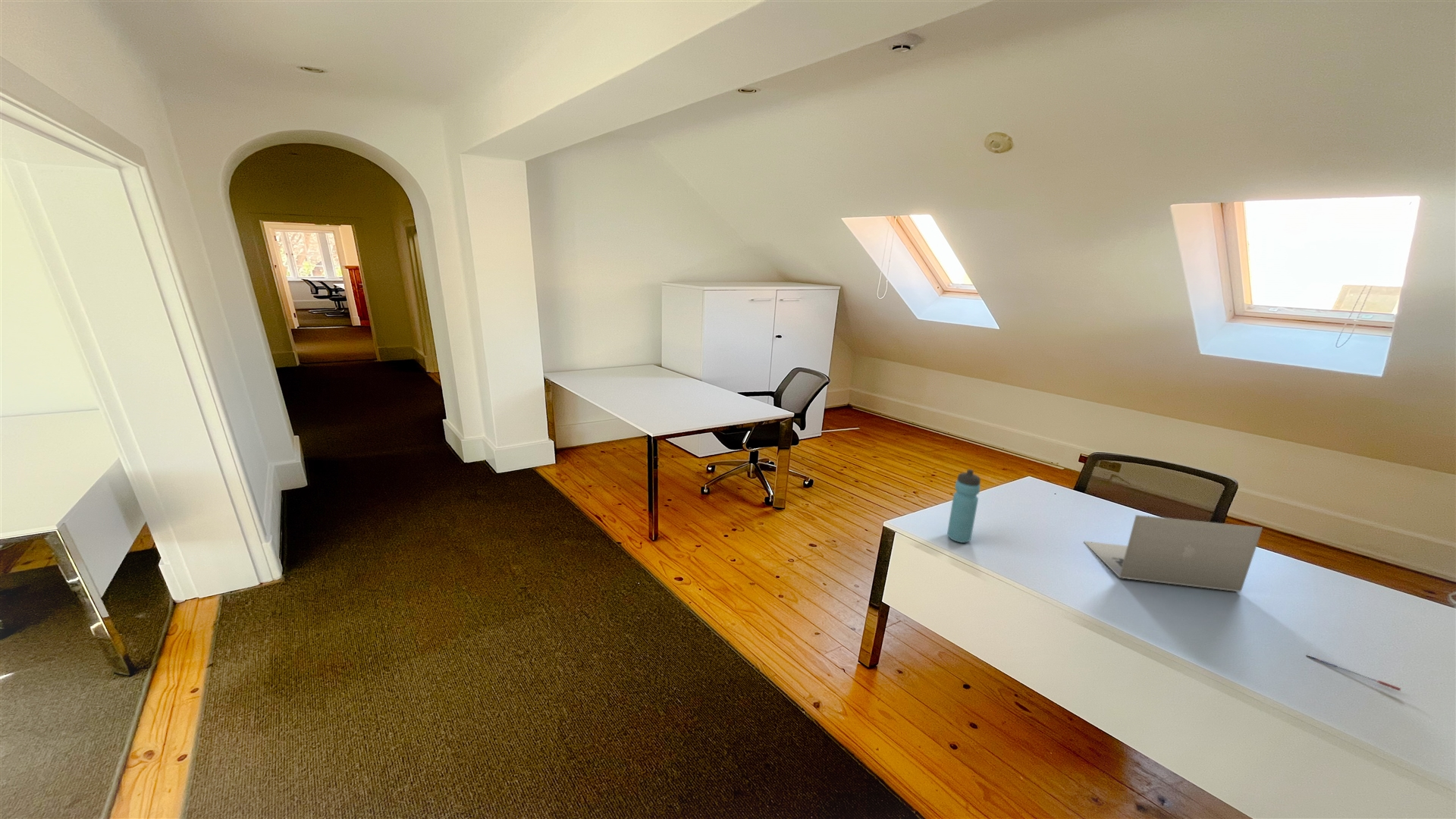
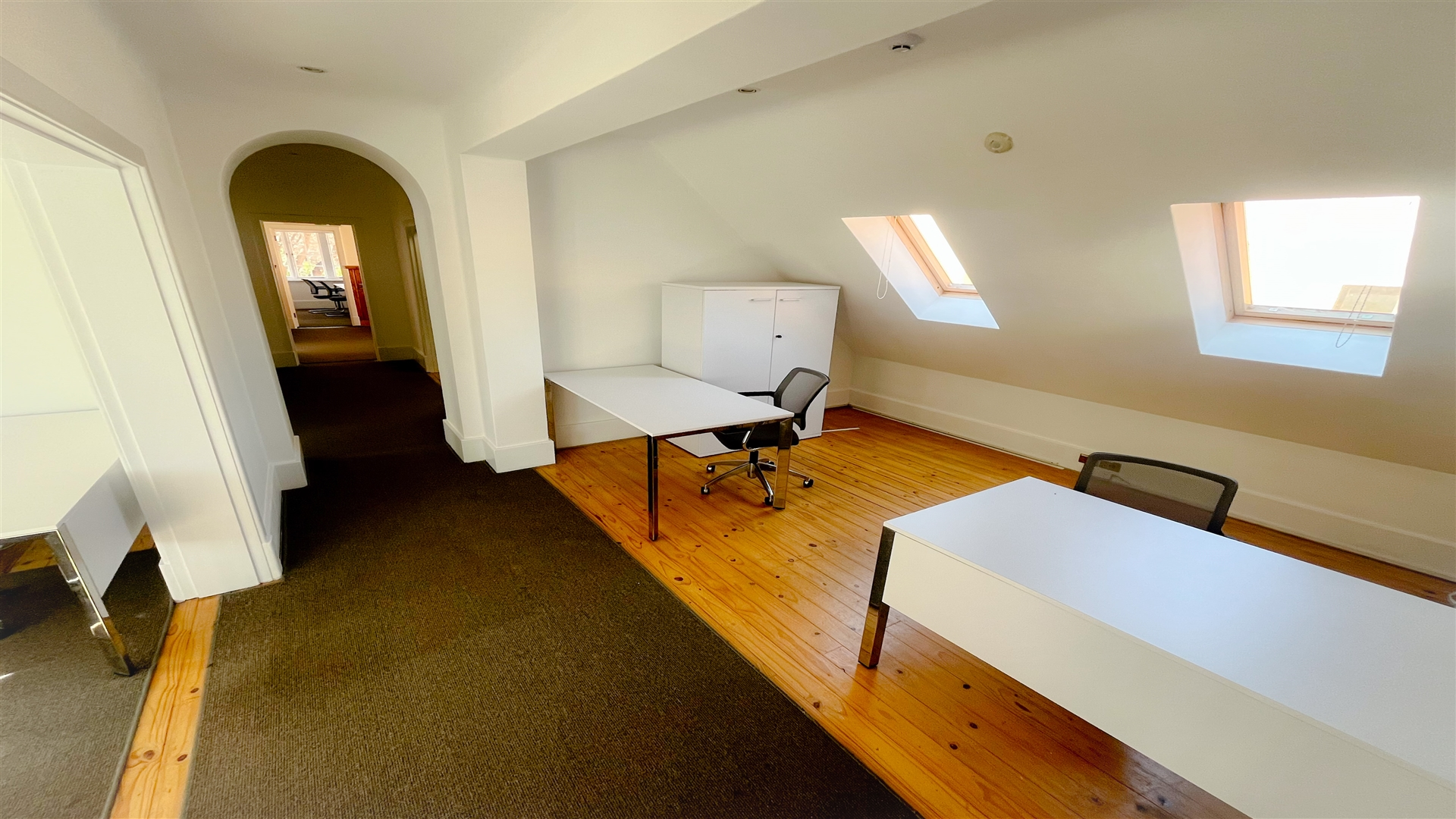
- laptop (1164, 535)
- water bottle (964, 504)
- pen (1351, 671)
